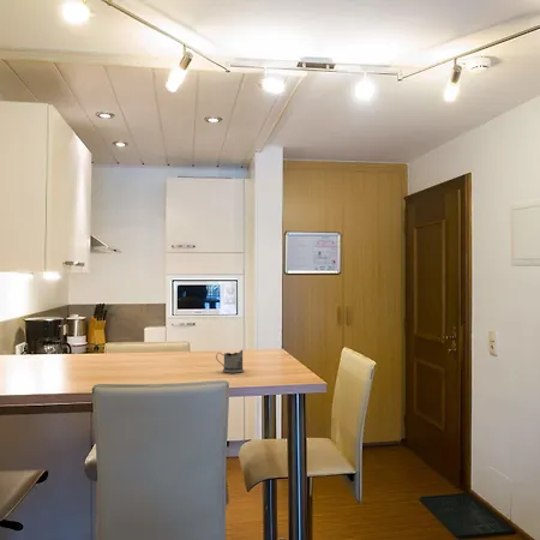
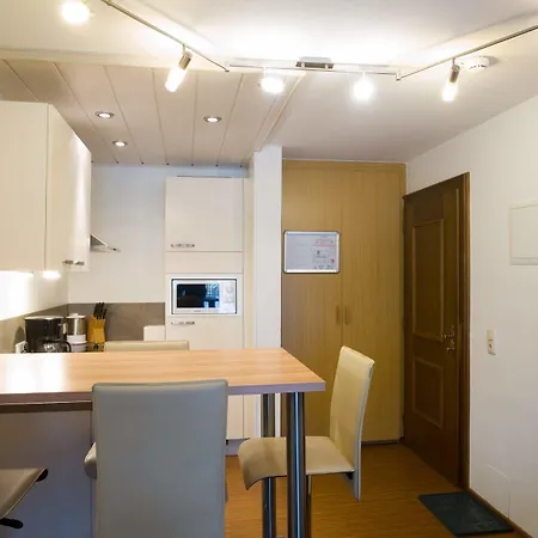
- tea glass holder (229, 360)
